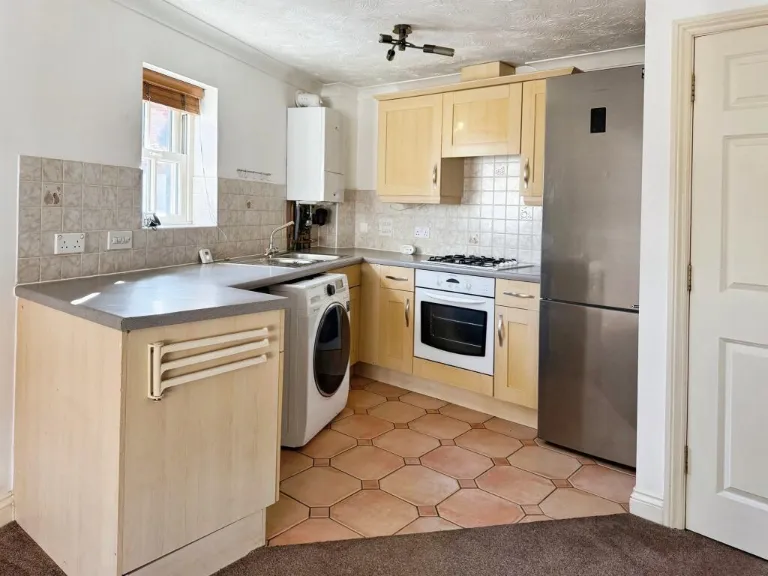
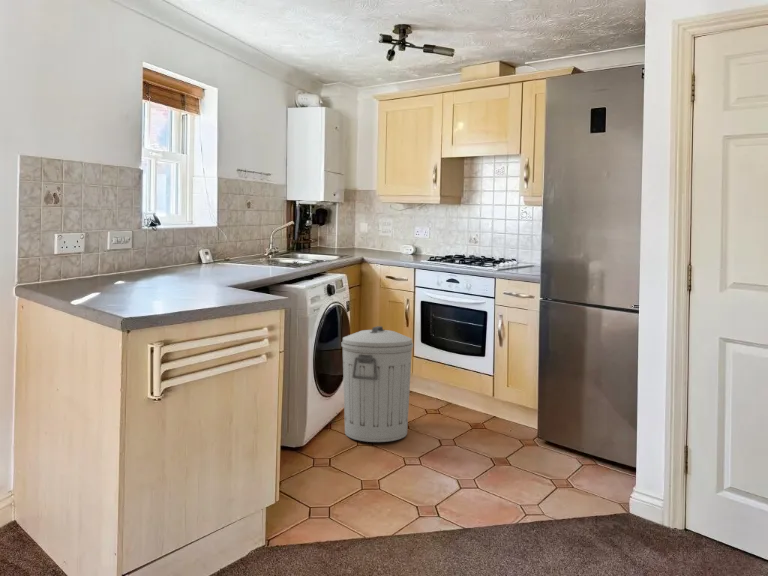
+ trash can (376, 379)
